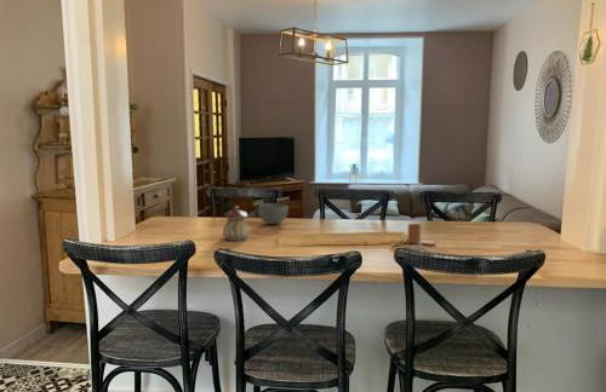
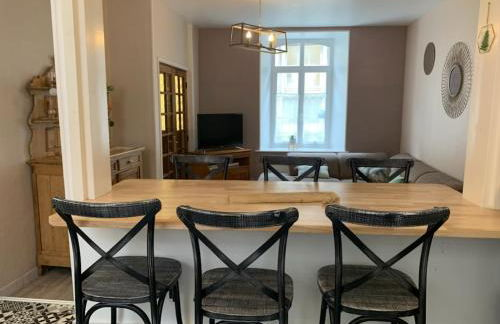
- bowl (273, 214)
- teapot (235, 221)
- candle (419, 234)
